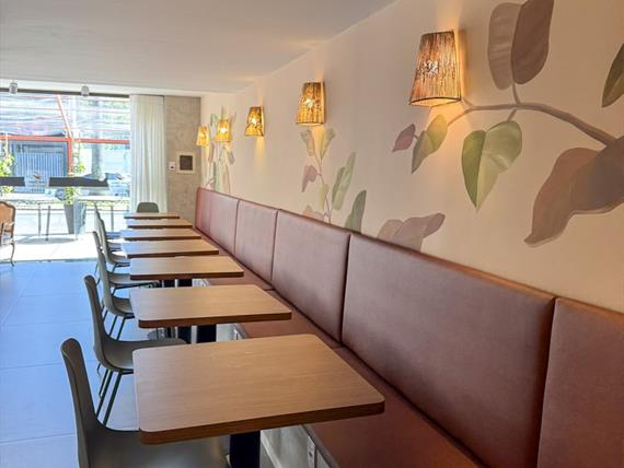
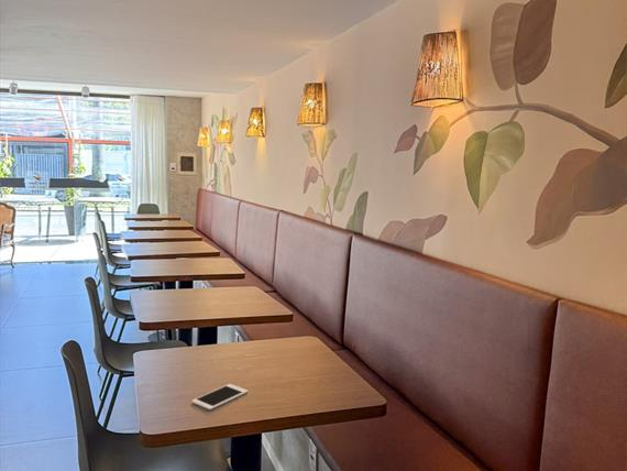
+ cell phone (220, 396)
